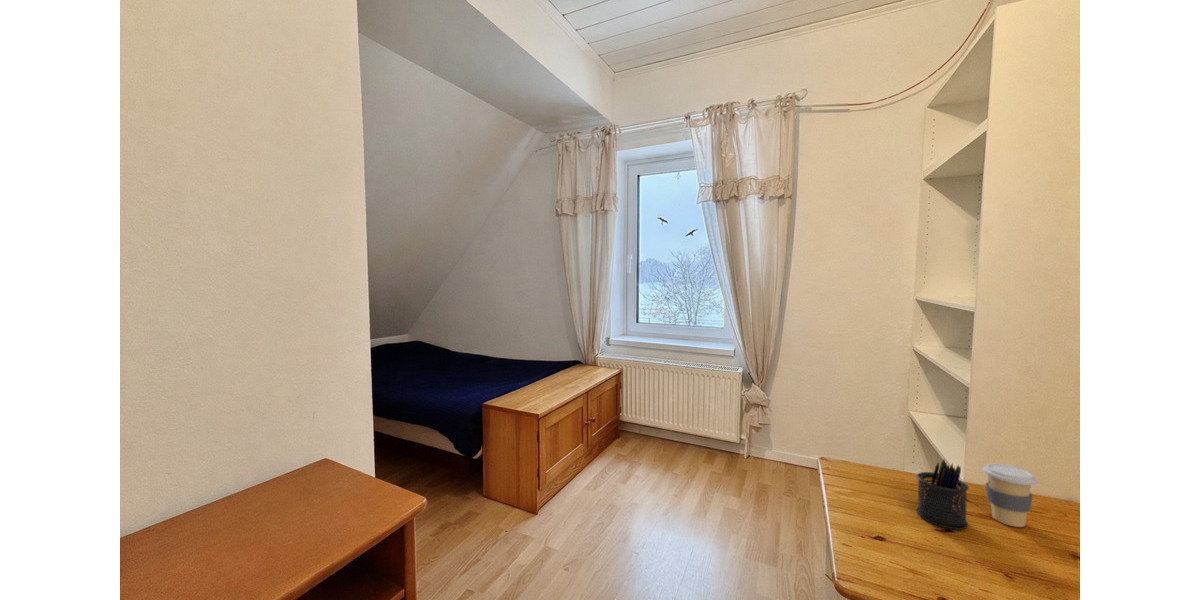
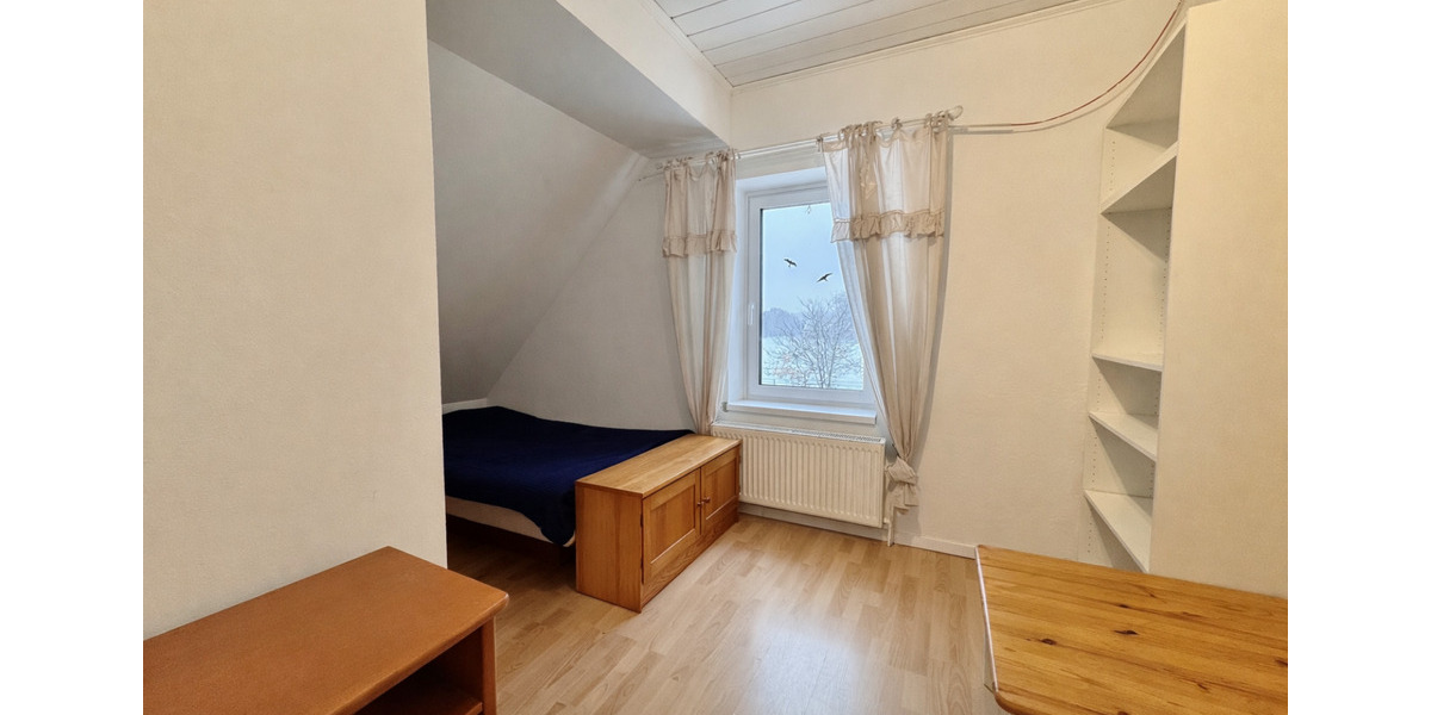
- pen holder (941, 490)
- coffee cup (1008, 495)
